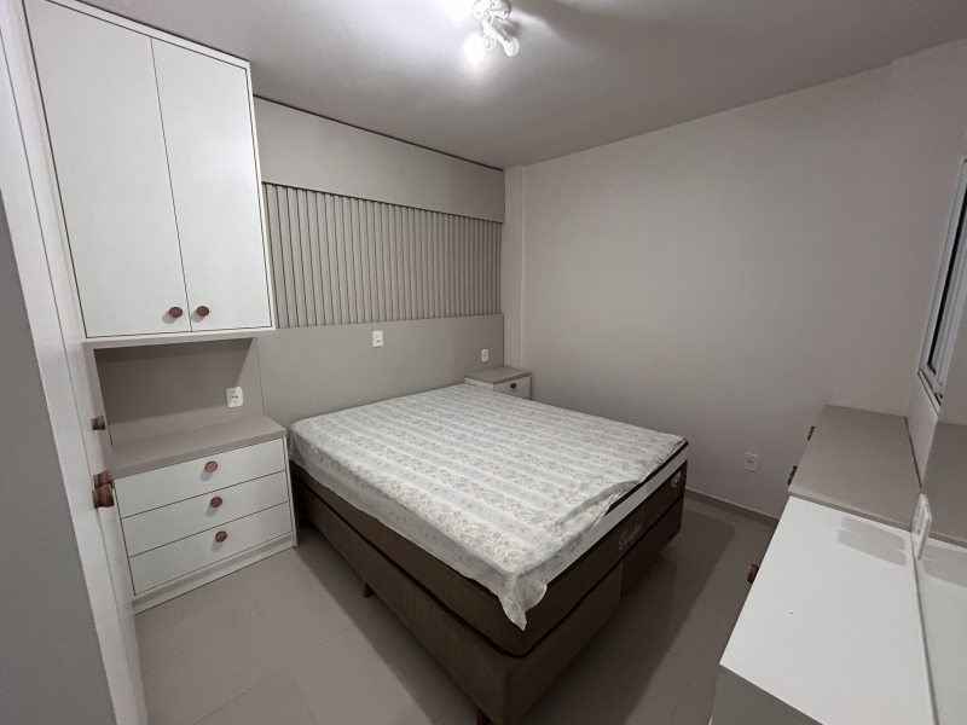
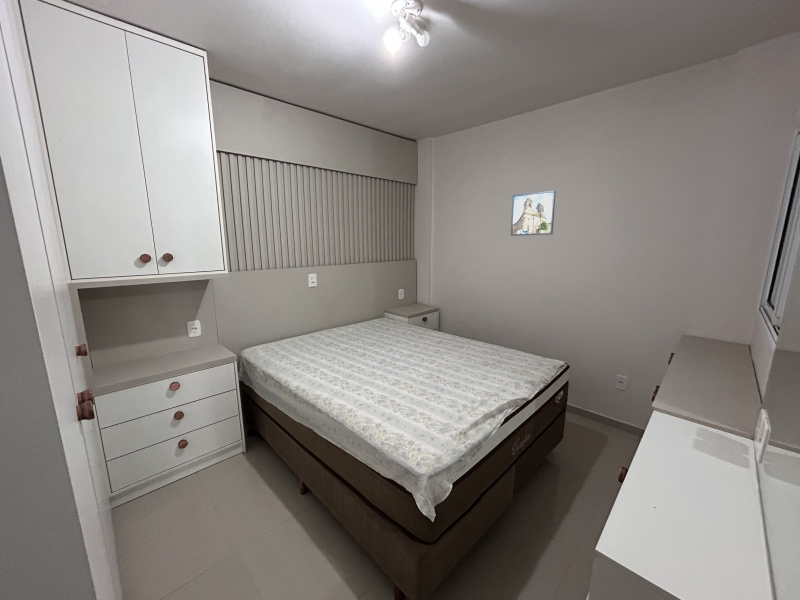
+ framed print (531, 214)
